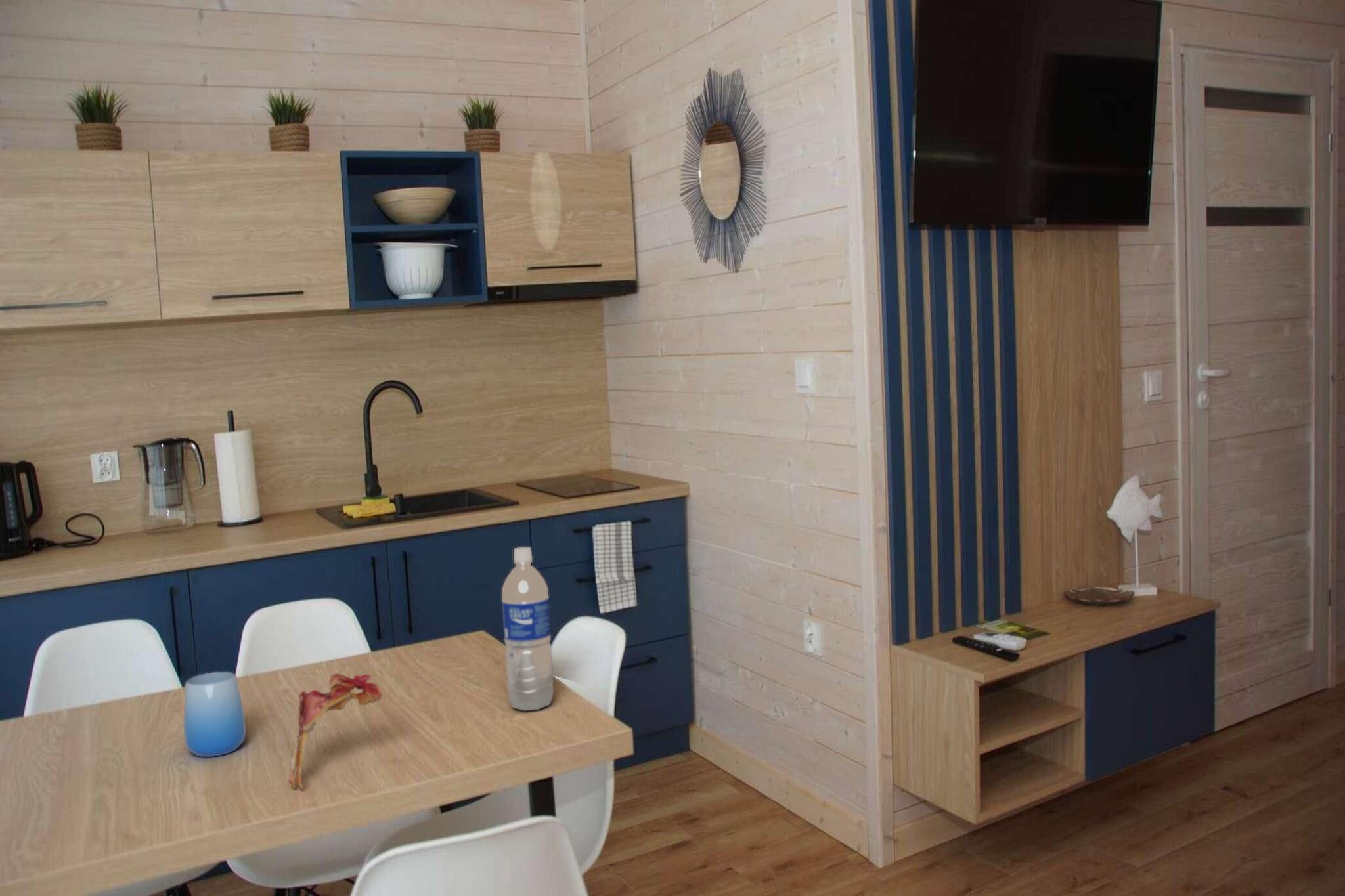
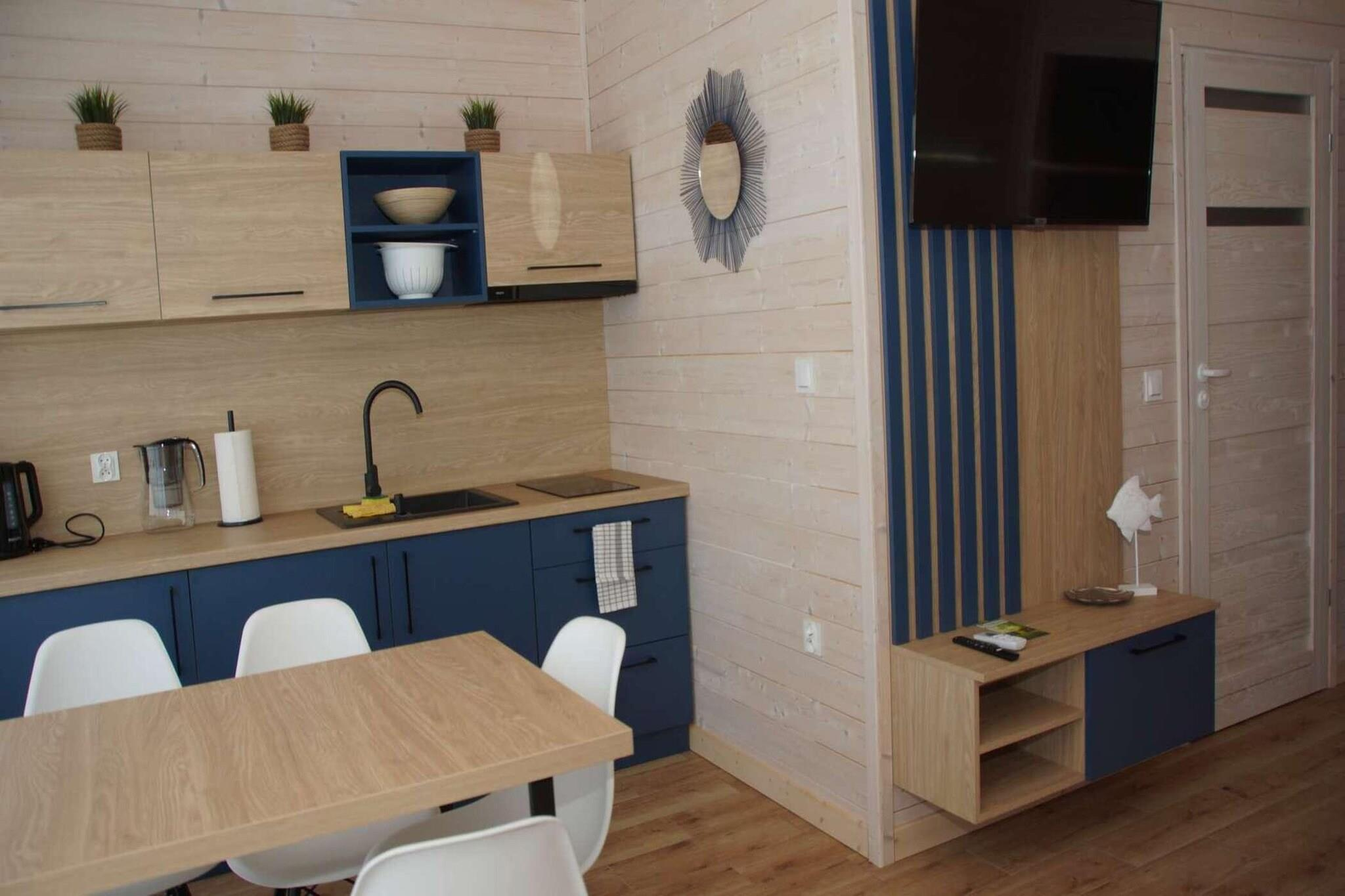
- artificial flower (315, 724)
- cup (213, 714)
- water bottle (527, 628)
